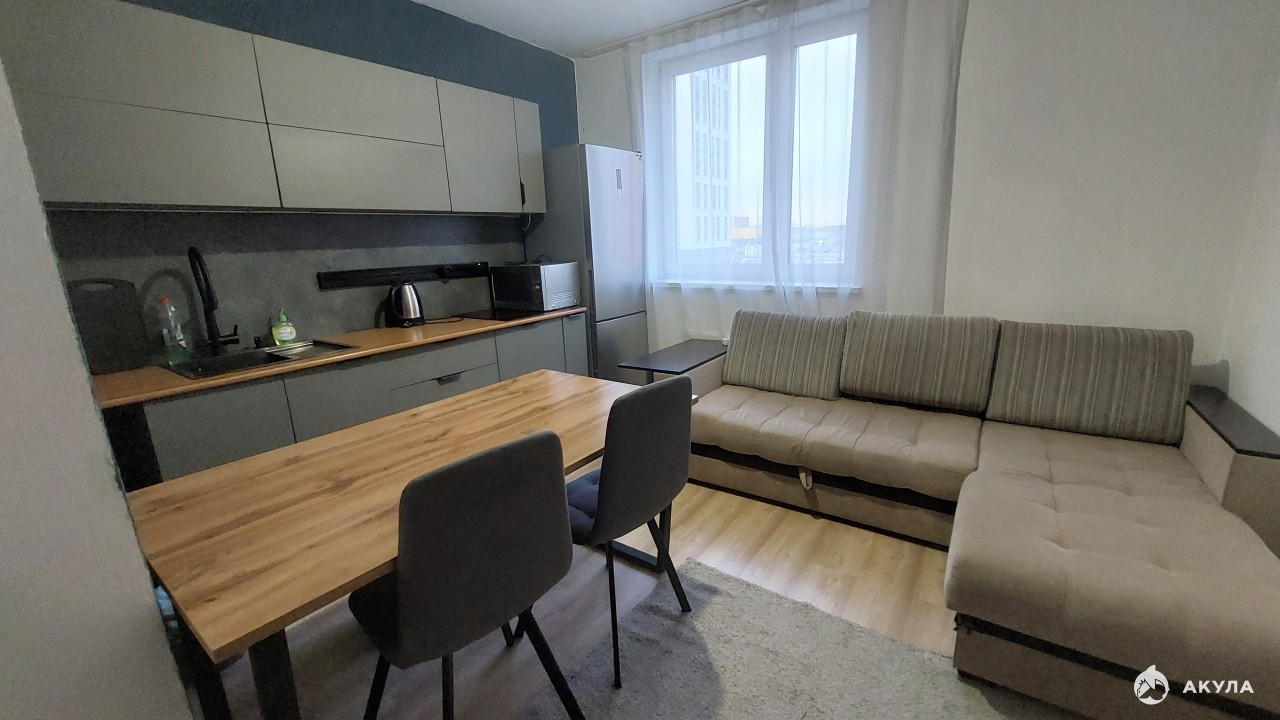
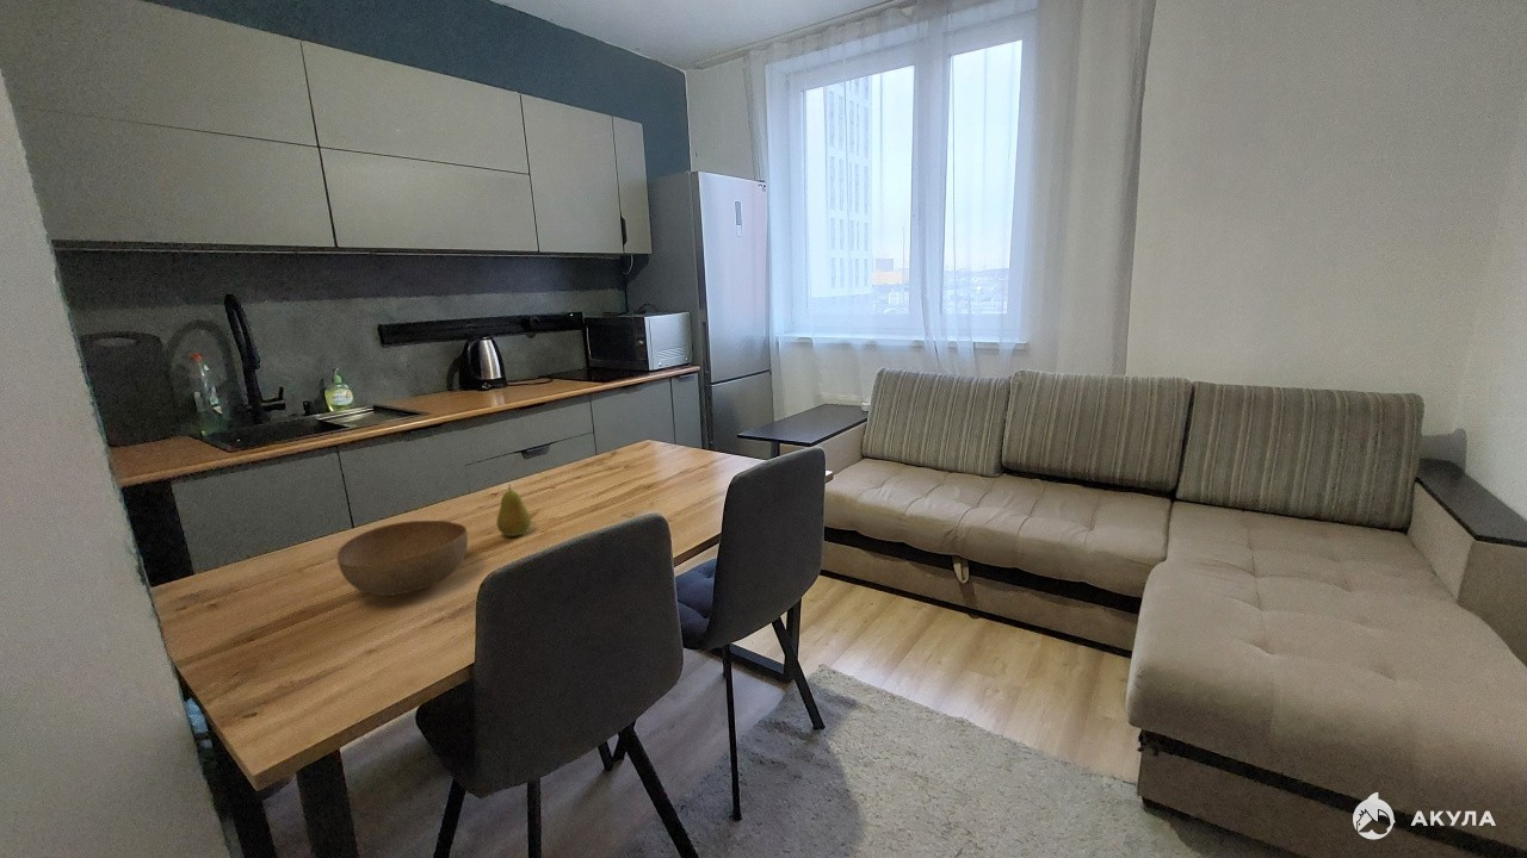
+ bowl (407, 561)
+ fruit (512, 509)
